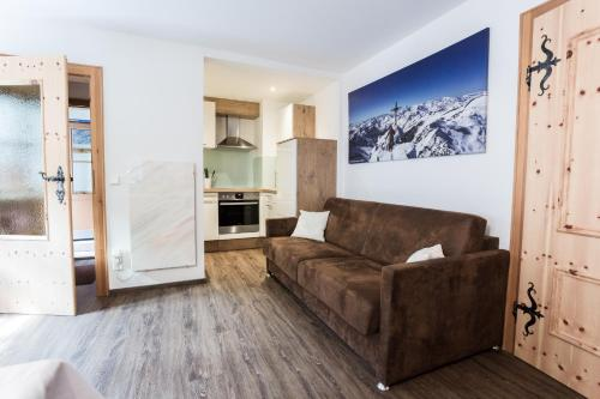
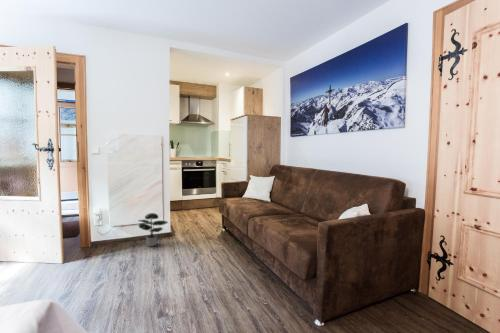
+ potted plant (153, 230)
